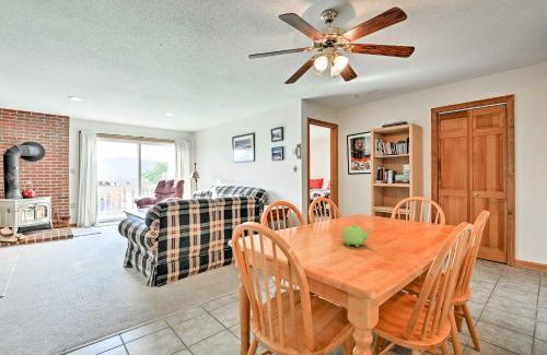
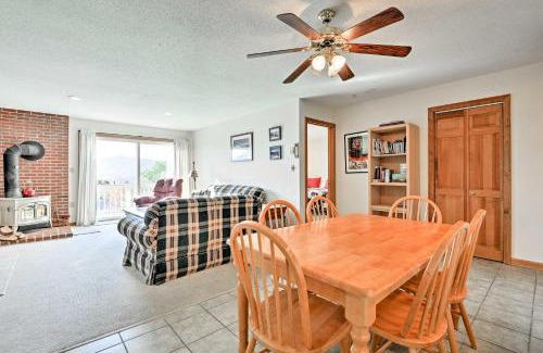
- teapot (356, 235)
